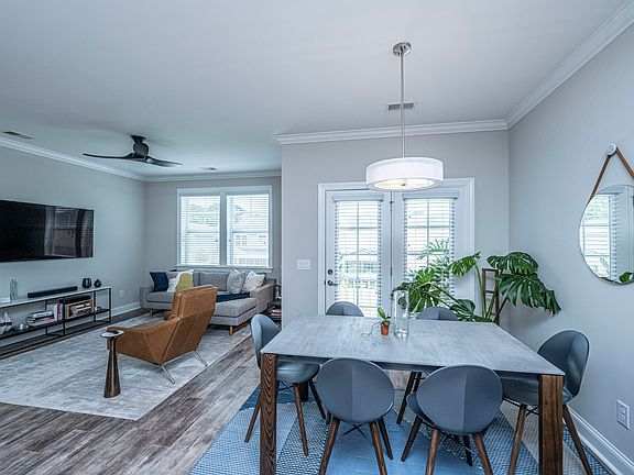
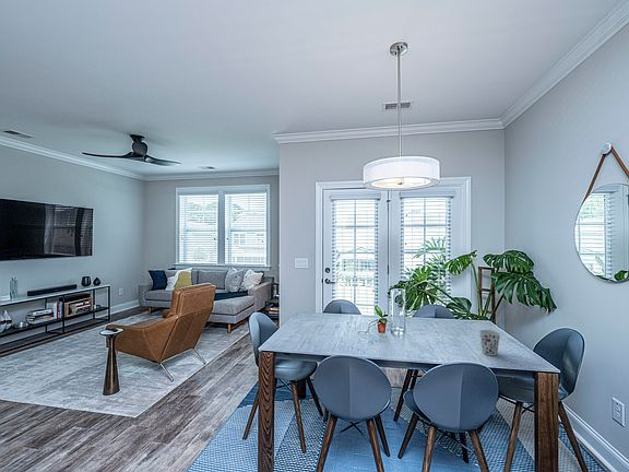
+ cup (489, 342)
